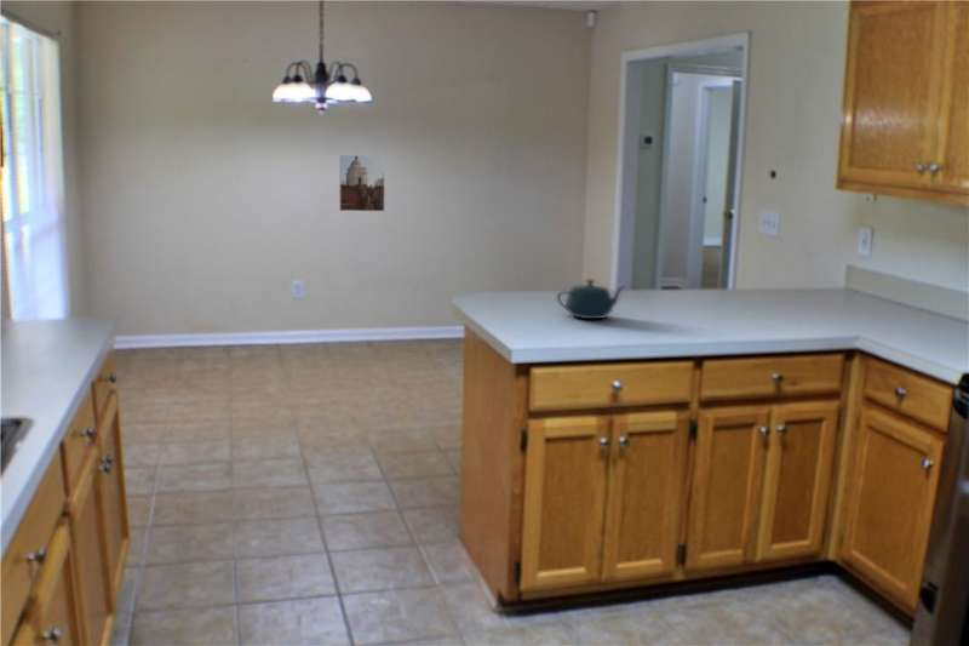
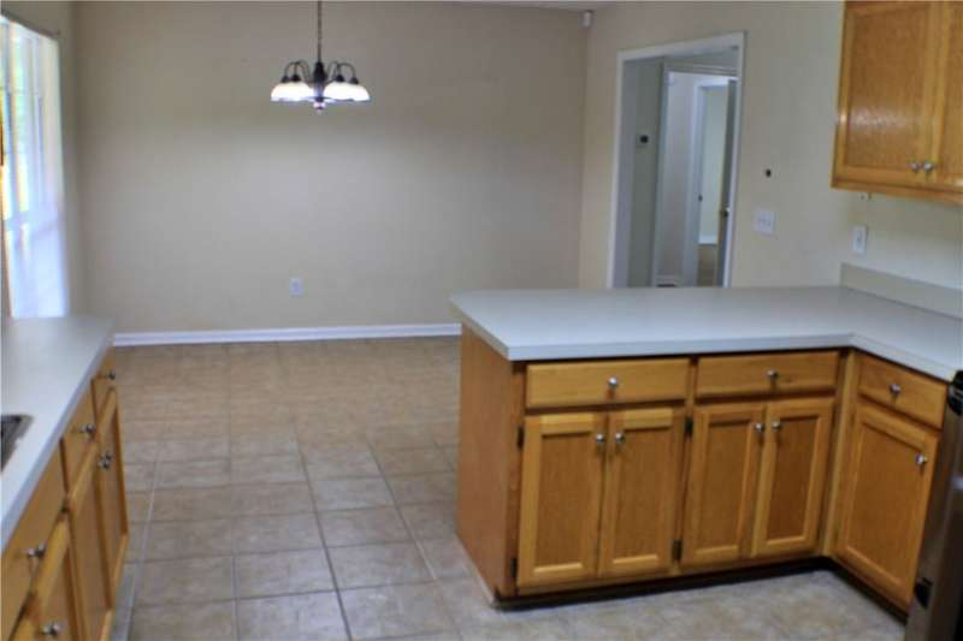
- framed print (361, 183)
- teapot (591, 298)
